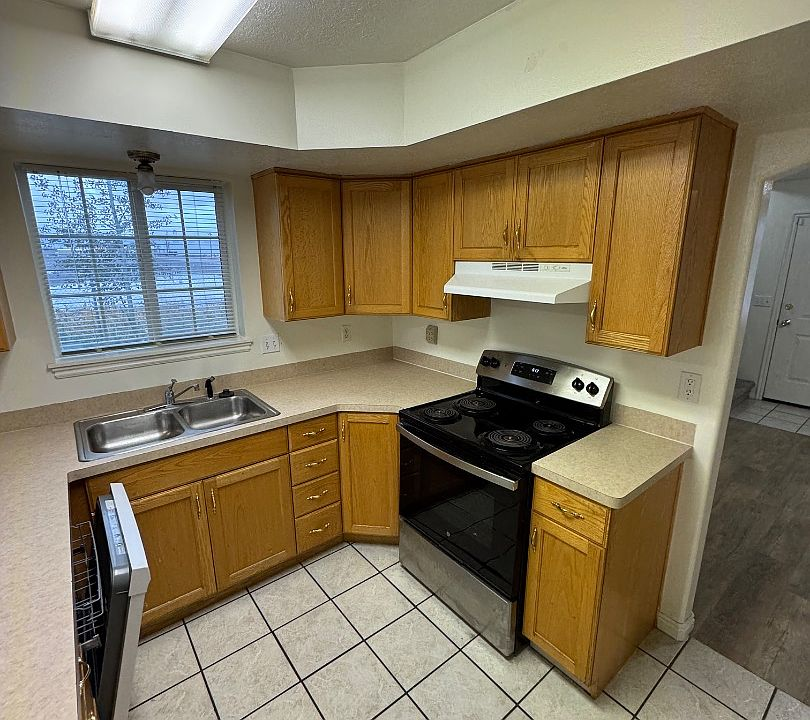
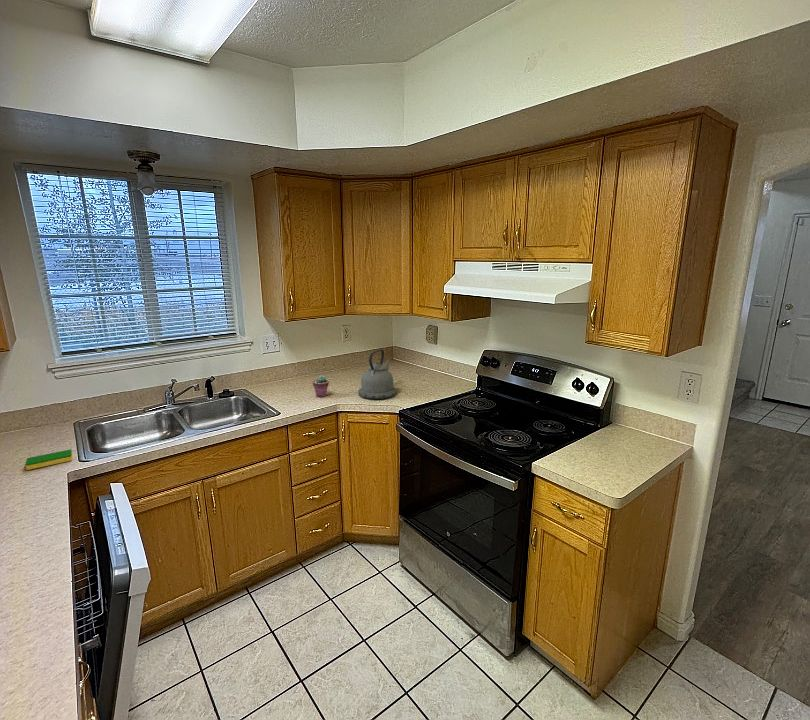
+ potted succulent (320, 385)
+ kettle (377, 372)
+ dish sponge (49, 459)
